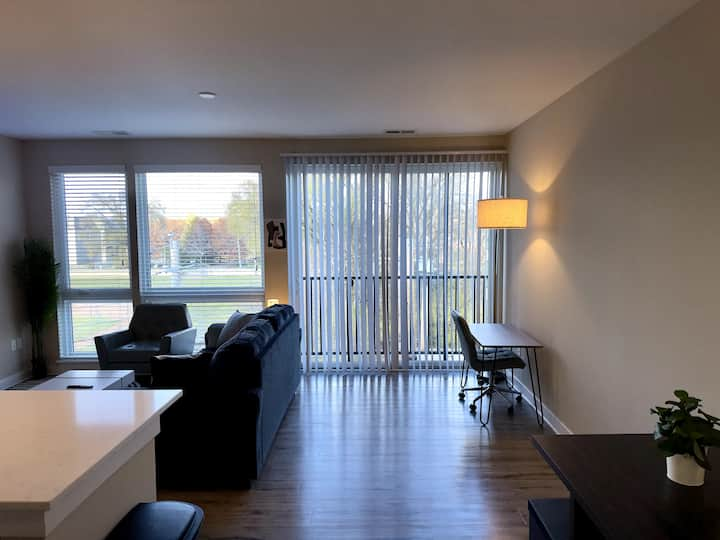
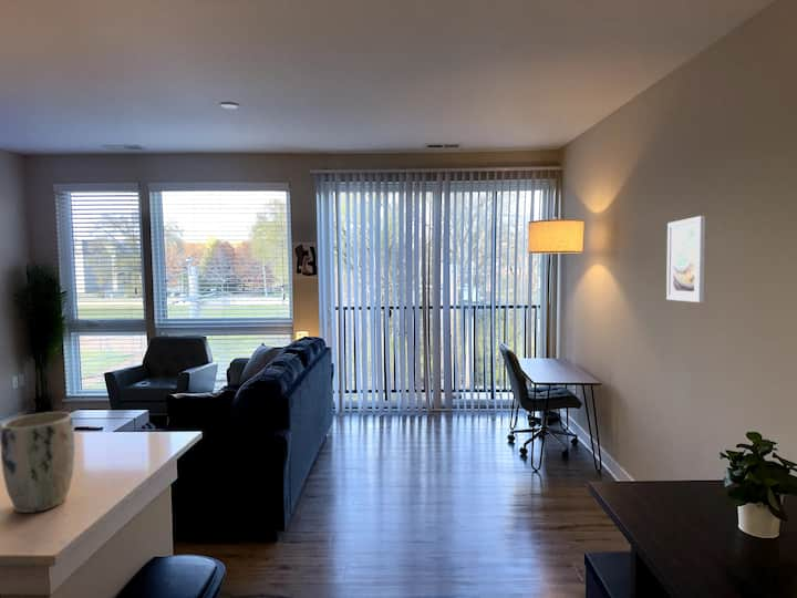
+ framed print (684, 260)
+ plant pot (39, 461)
